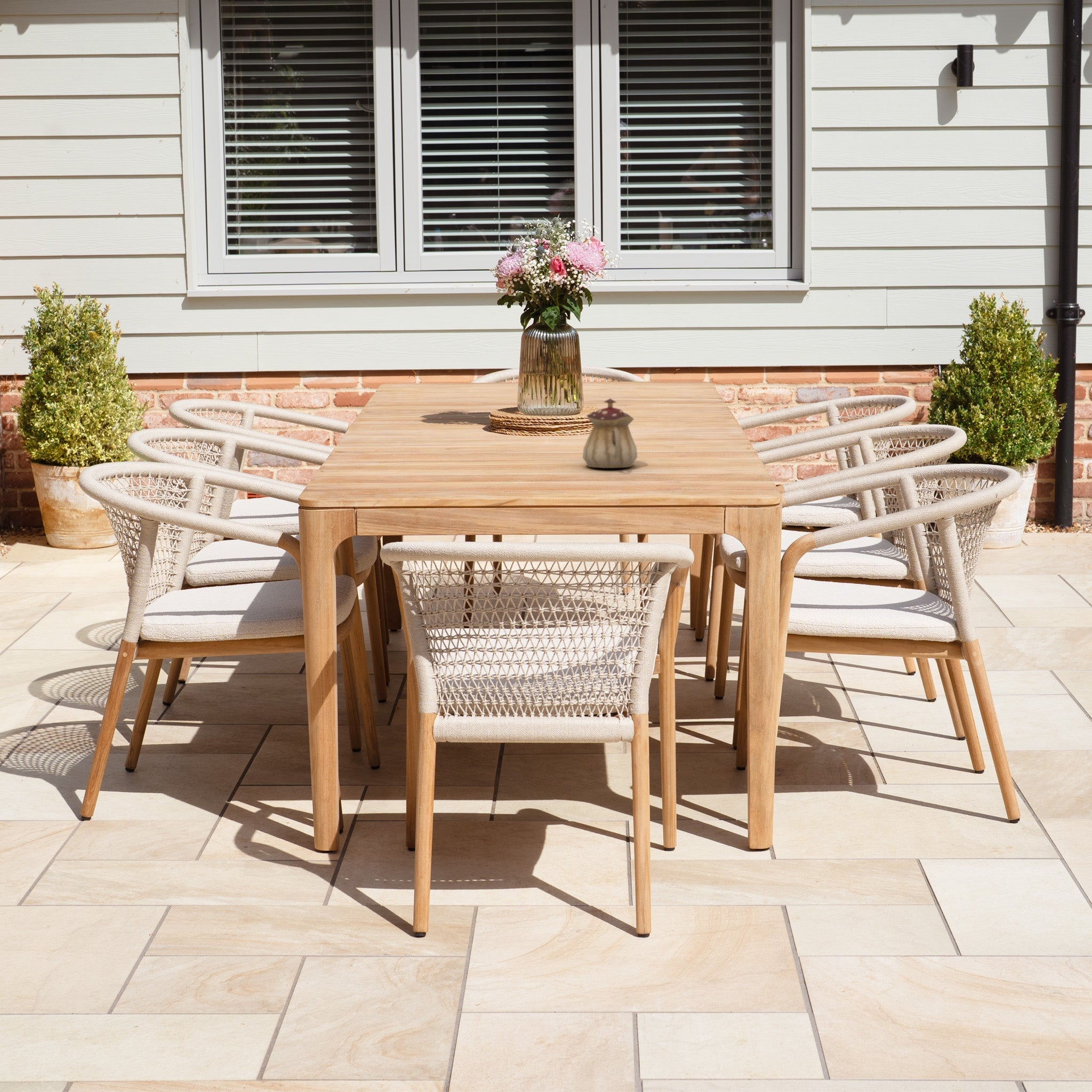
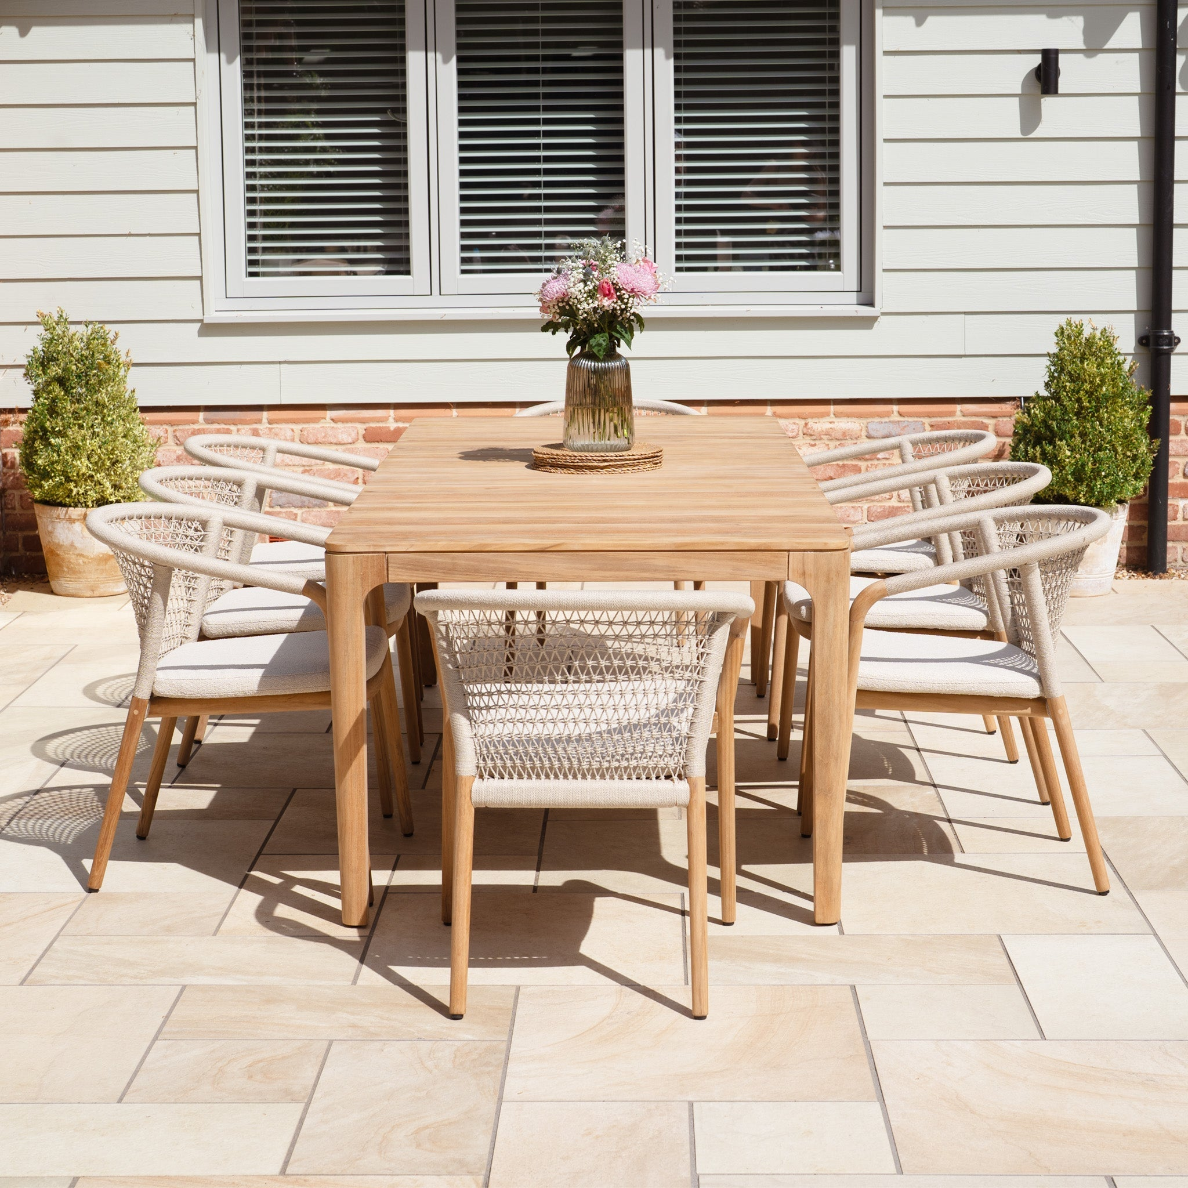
- teapot (611, 432)
